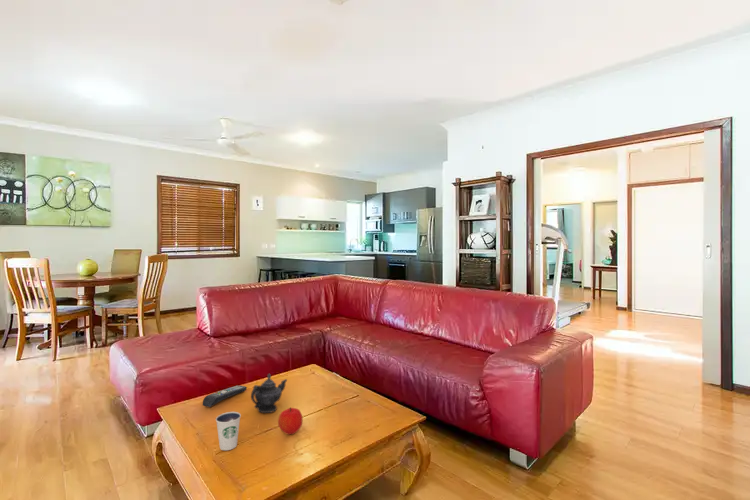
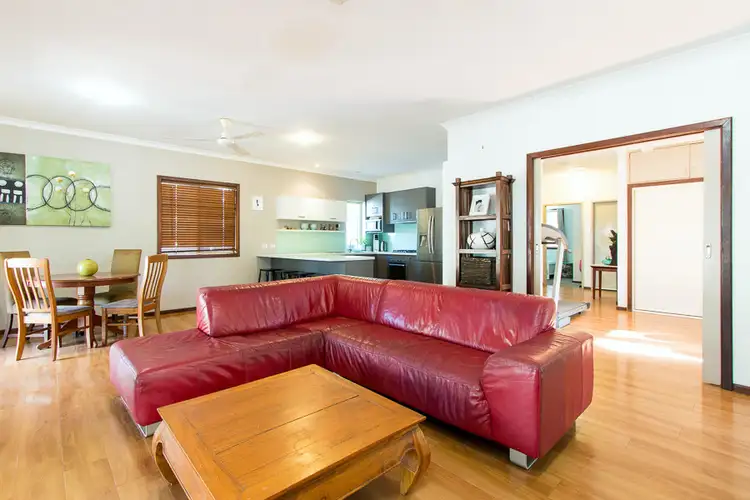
- fruit (290, 420)
- remote control (225, 394)
- dixie cup (228, 431)
- teapot (269, 390)
